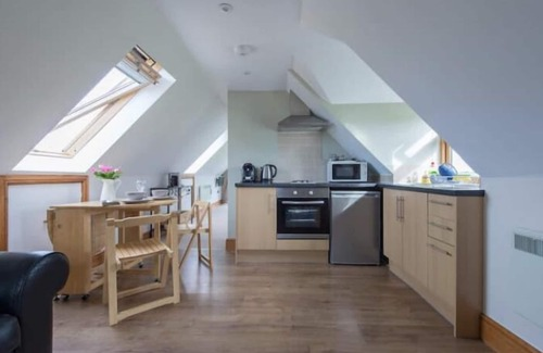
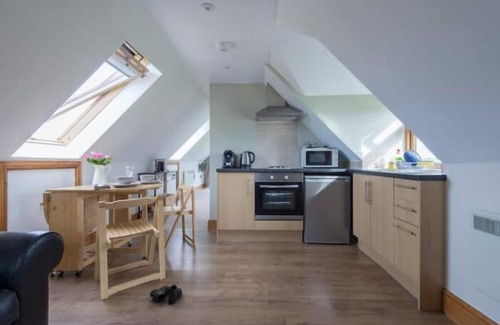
+ boots (165, 290)
